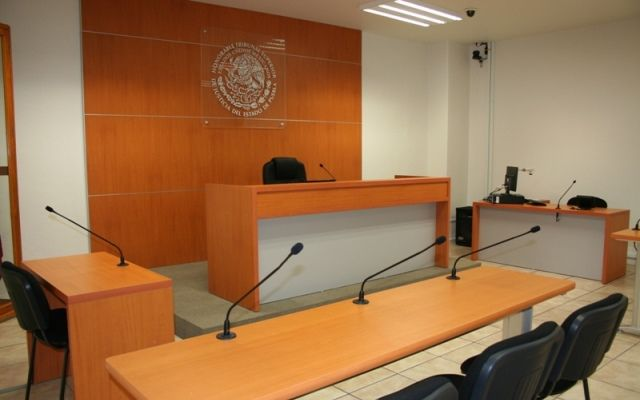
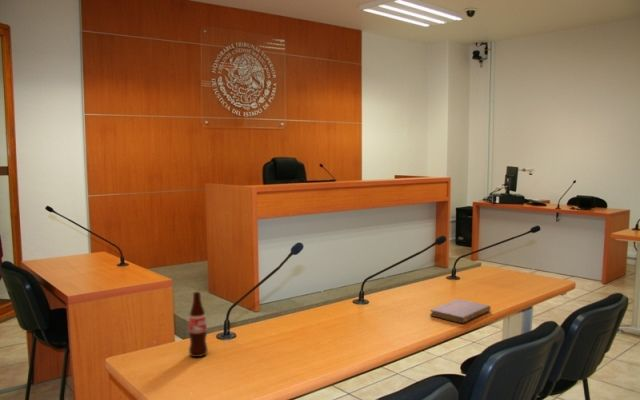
+ notebook (460, 310)
+ bottle (197, 323)
